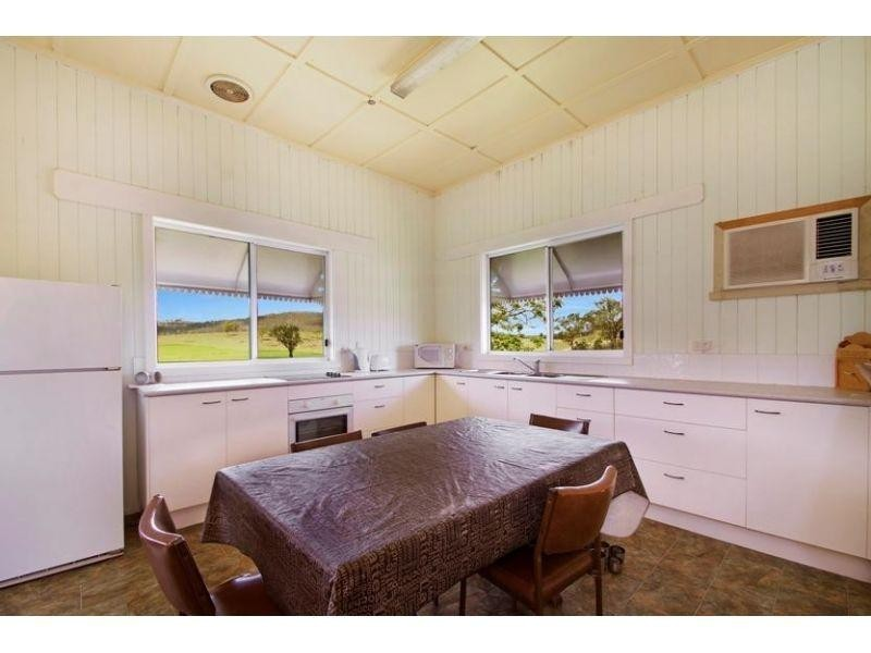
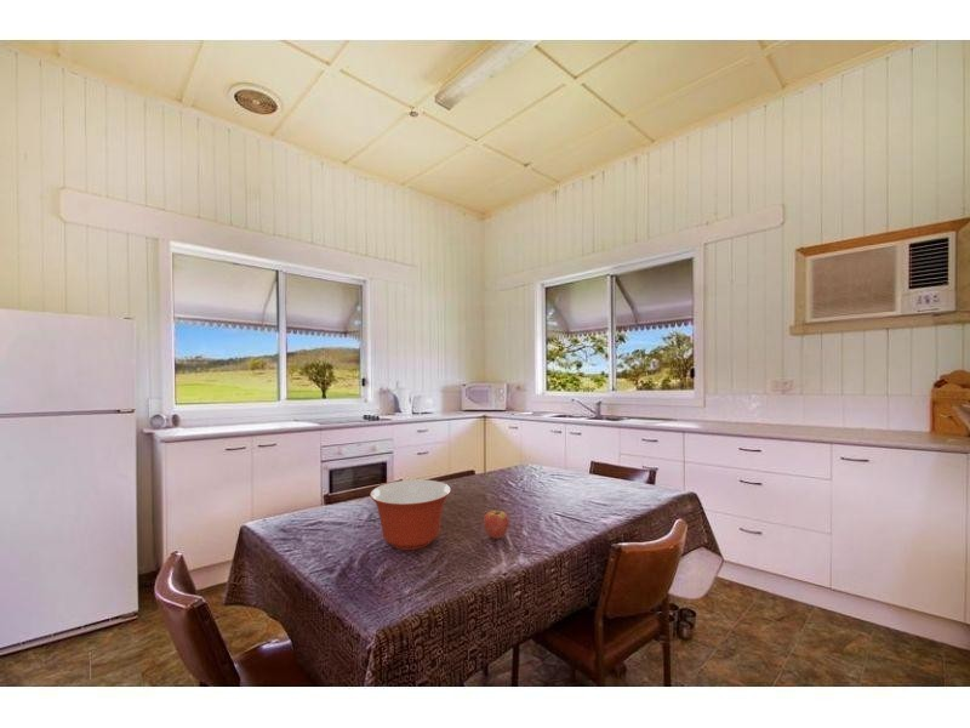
+ mixing bowl (411, 516)
+ fruit (496, 521)
